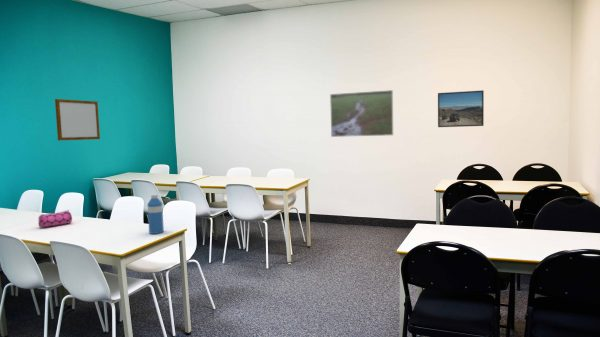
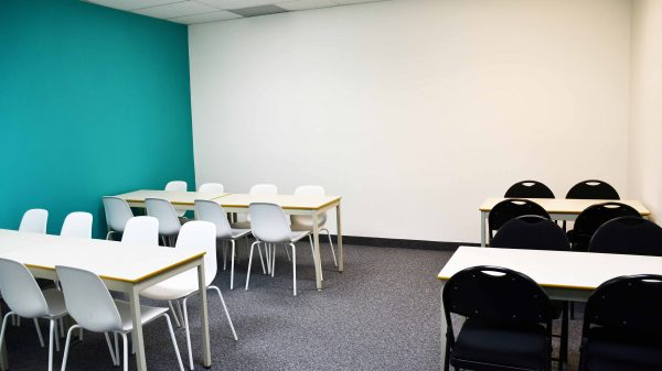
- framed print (460, 109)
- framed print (361, 114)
- water bottle (155, 213)
- writing board (78, 120)
- pencil case (54, 218)
